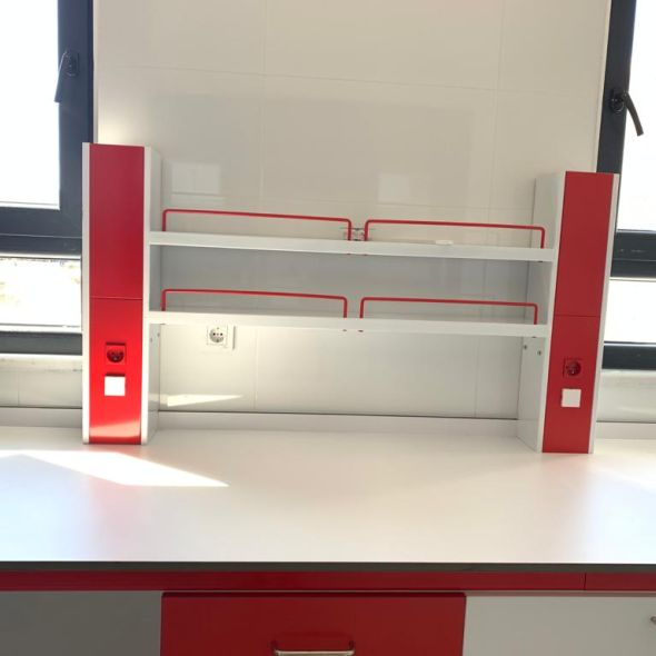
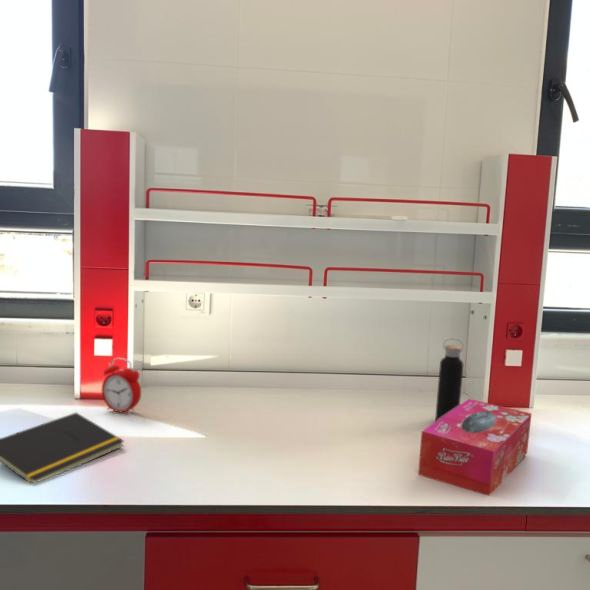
+ tissue box (477, 442)
+ alarm clock (121, 384)
+ water bottle (450, 380)
+ notepad (57, 445)
